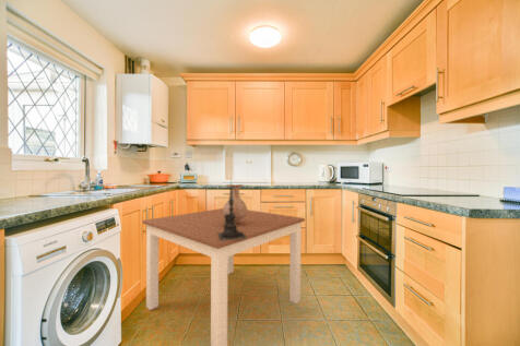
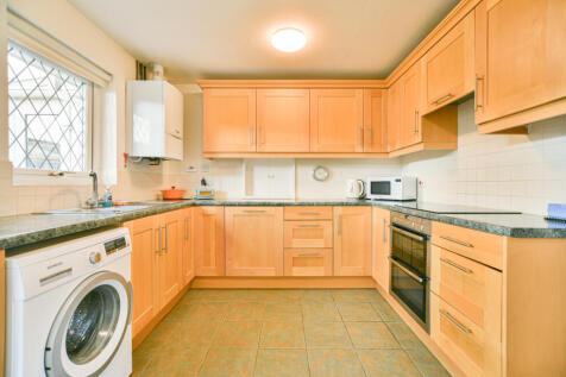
- vase (235, 203)
- dining table (225, 261)
- candle holder (232, 206)
